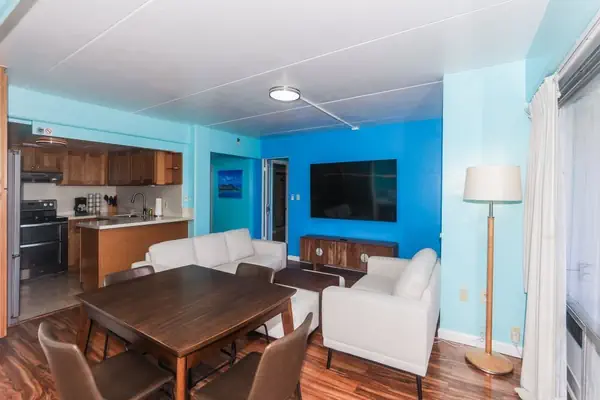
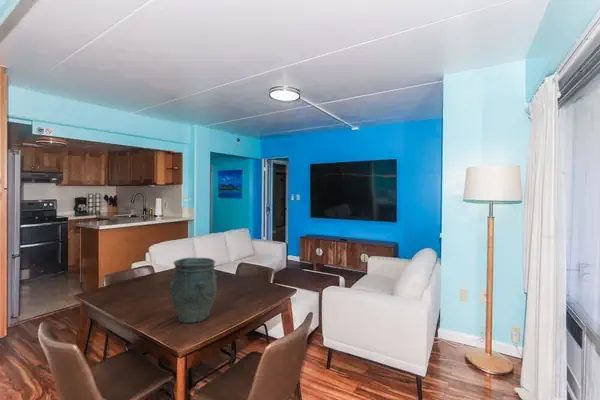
+ vase (193, 288)
